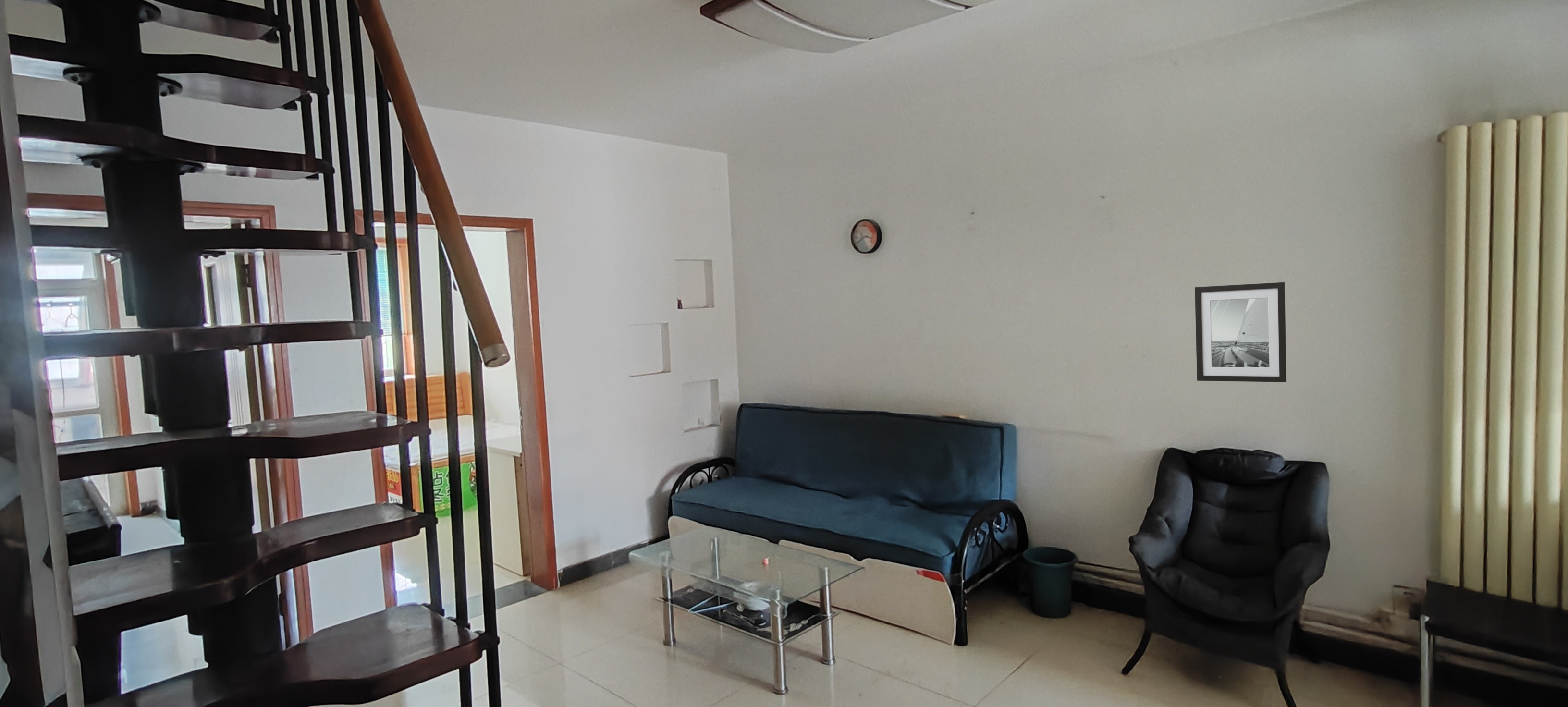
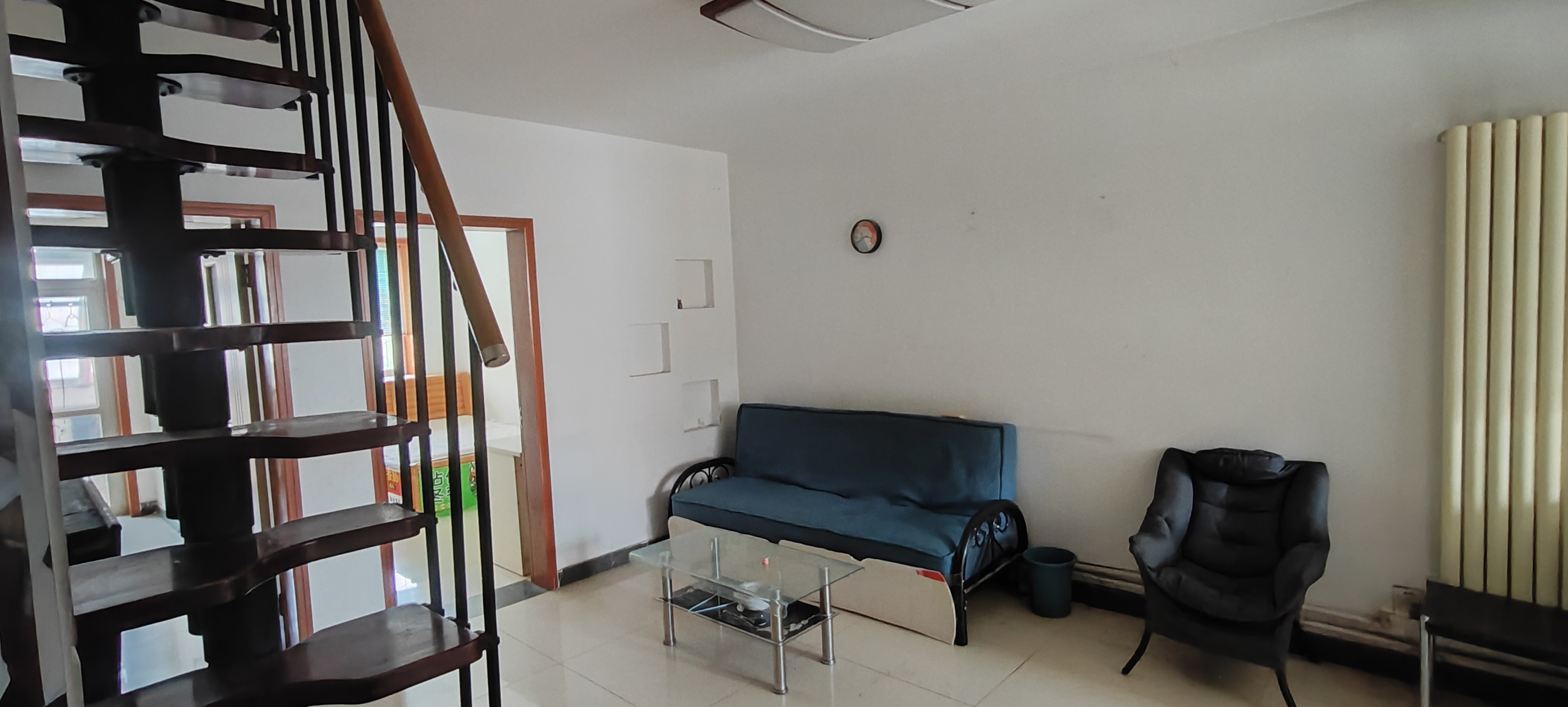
- wall art (1239, 333)
